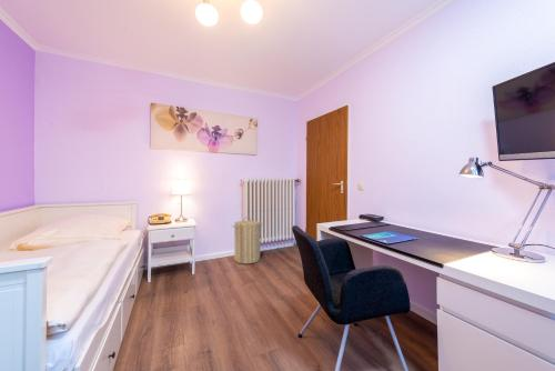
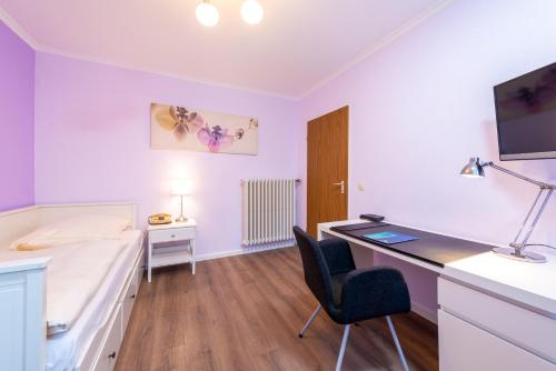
- laundry hamper (248, 238)
